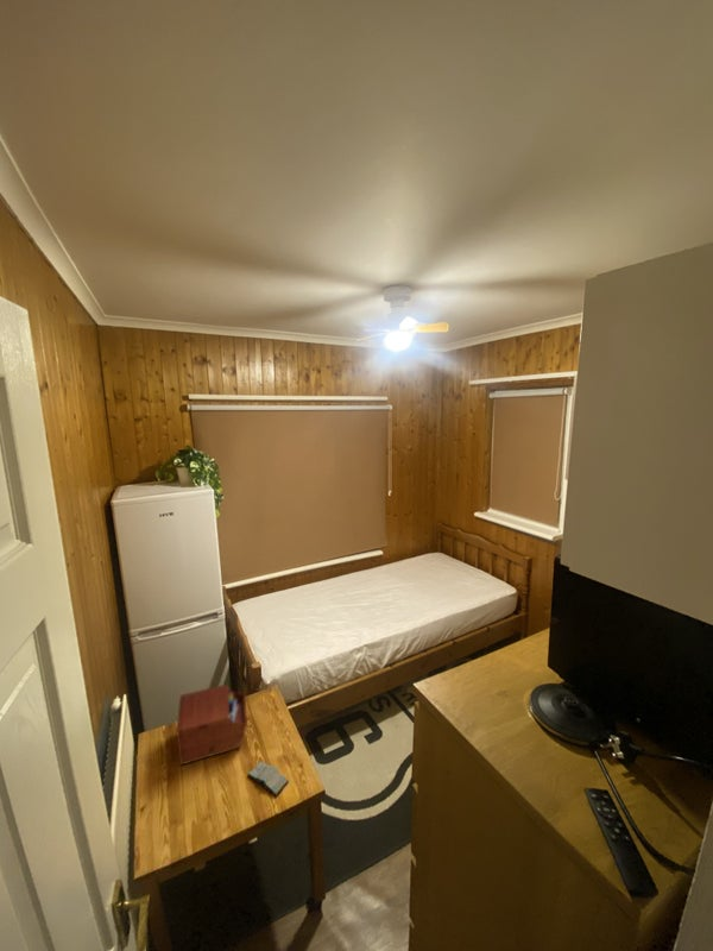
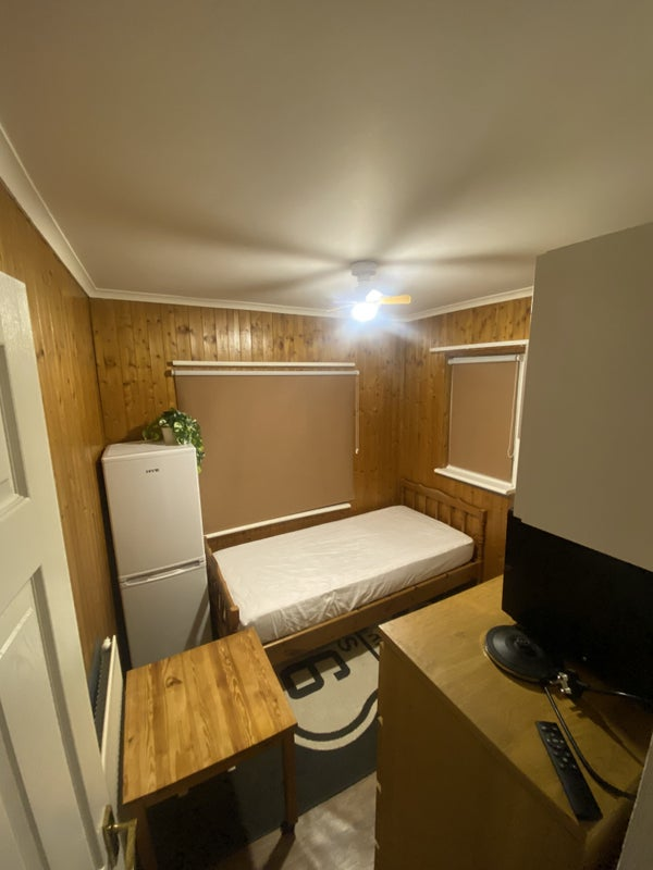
- sewing box (214, 719)
- book (267, 775)
